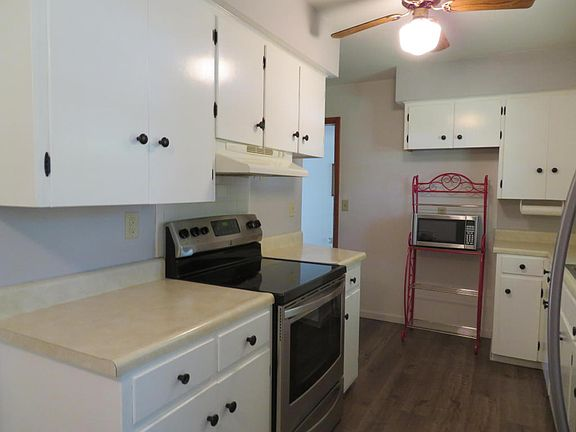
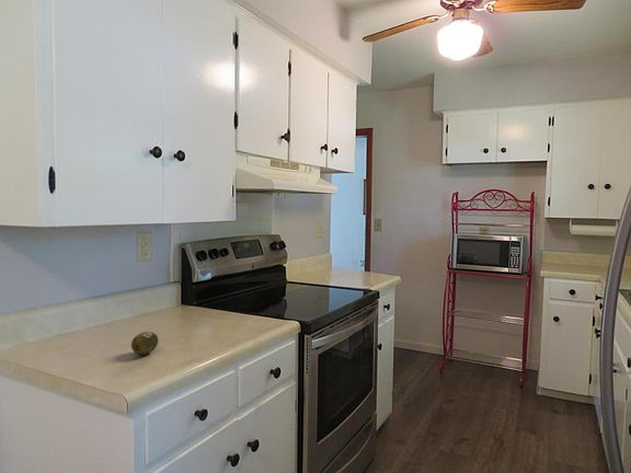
+ fruit (145, 343)
